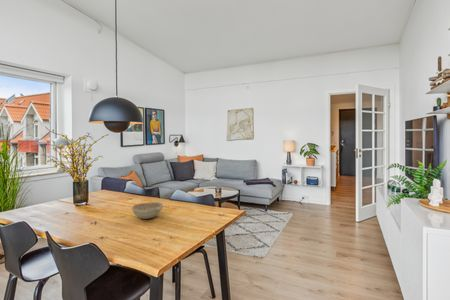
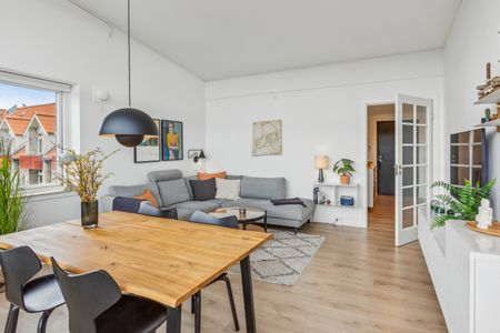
- decorative bowl (147, 211)
